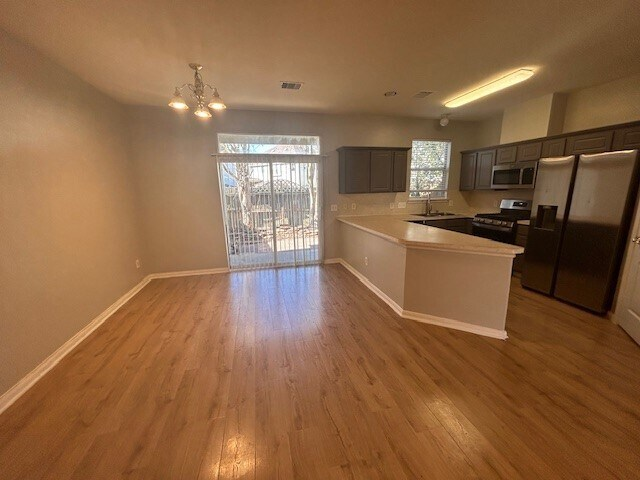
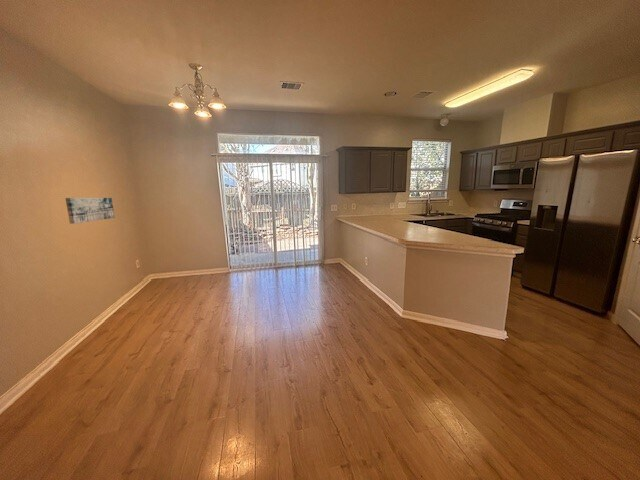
+ wall art (93, 209)
